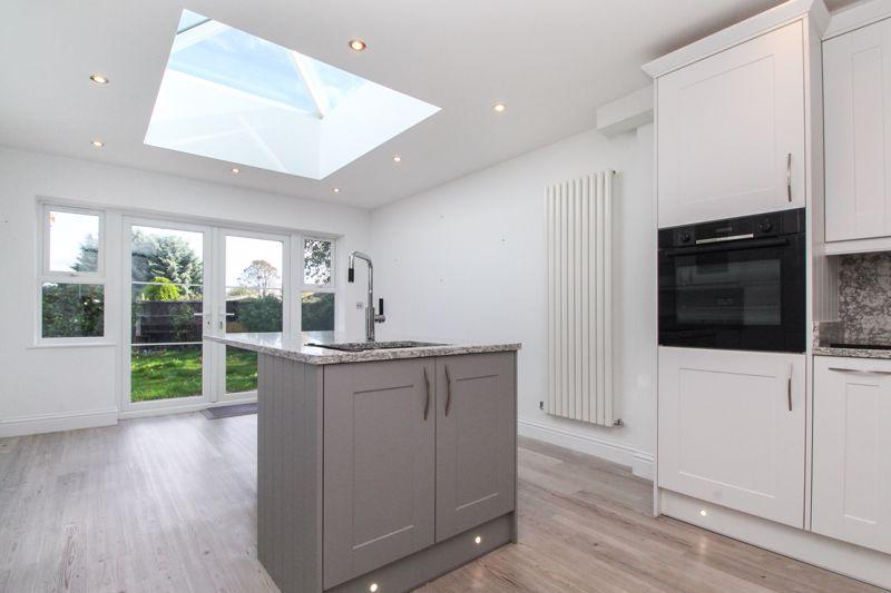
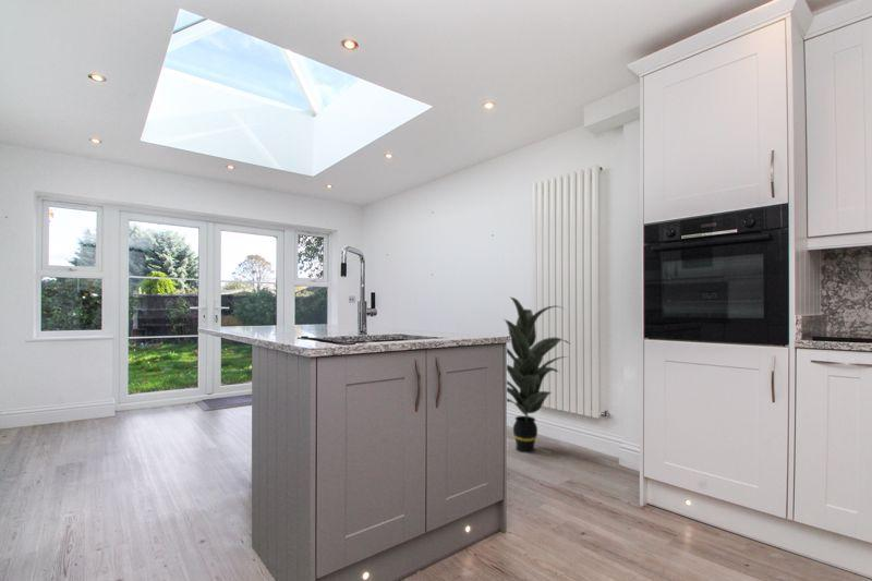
+ indoor plant (523, 372)
